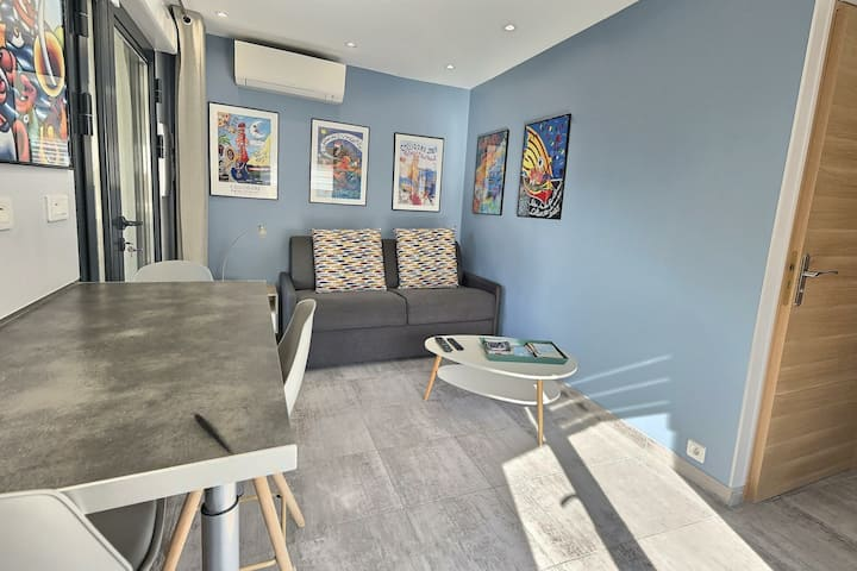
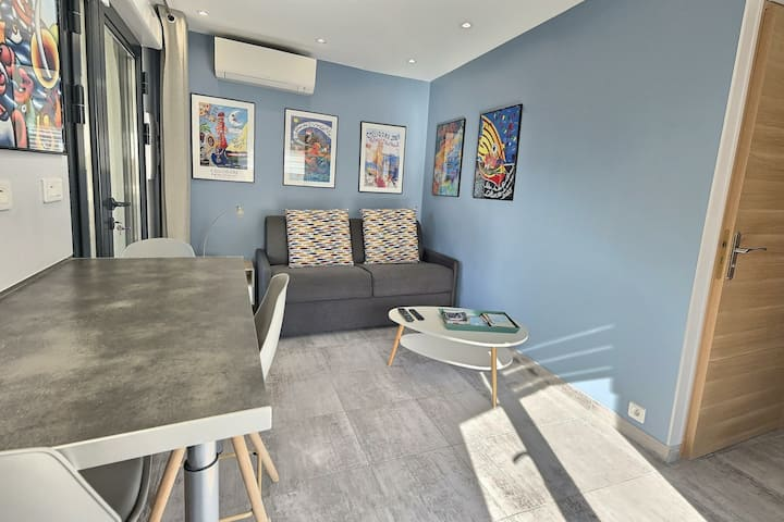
- pen (209, 429)
